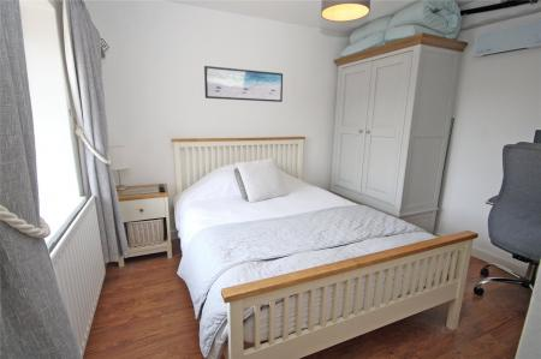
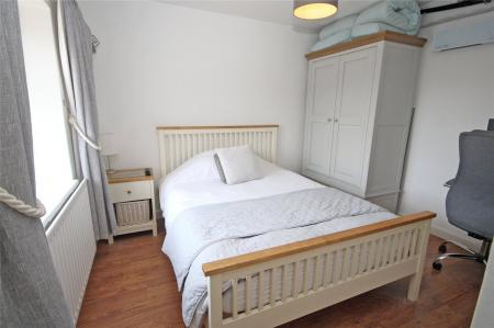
- wall art (245, 85)
